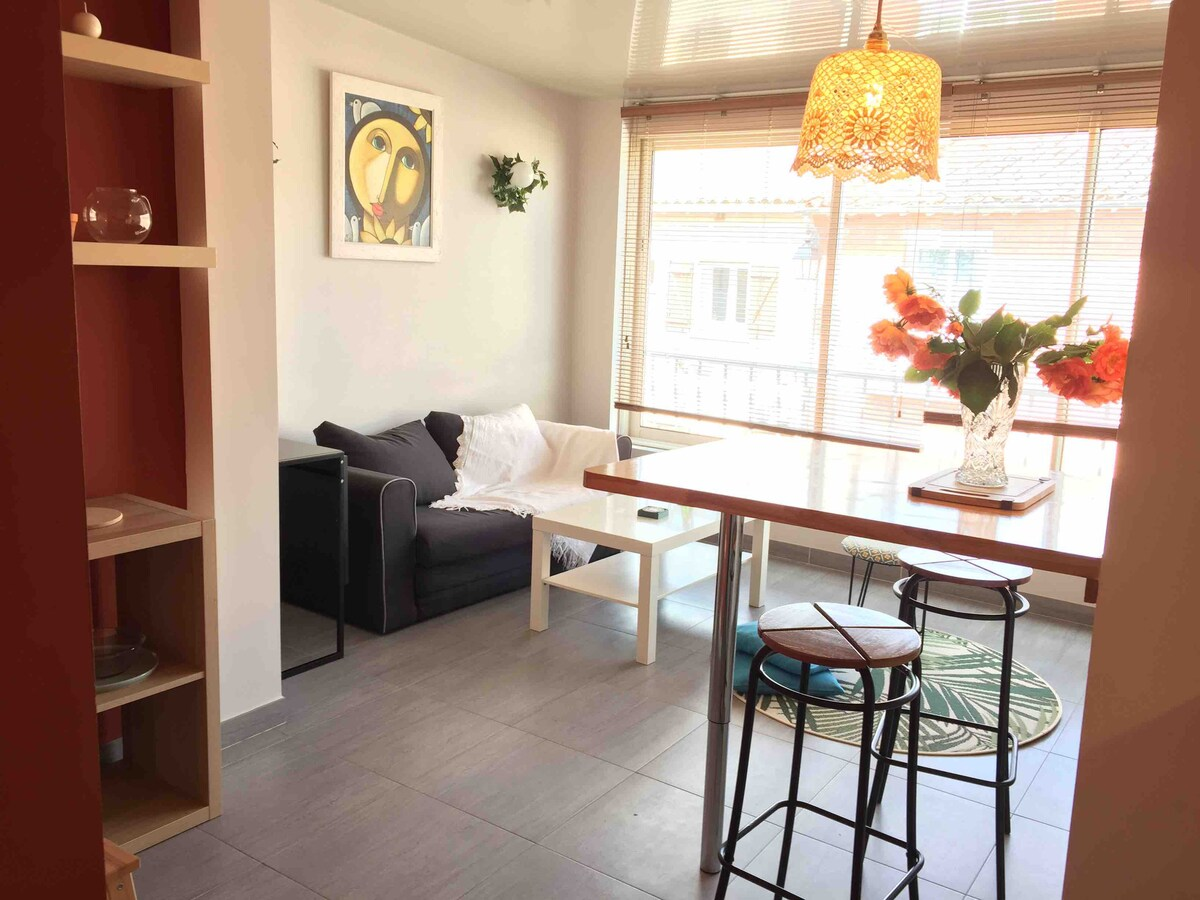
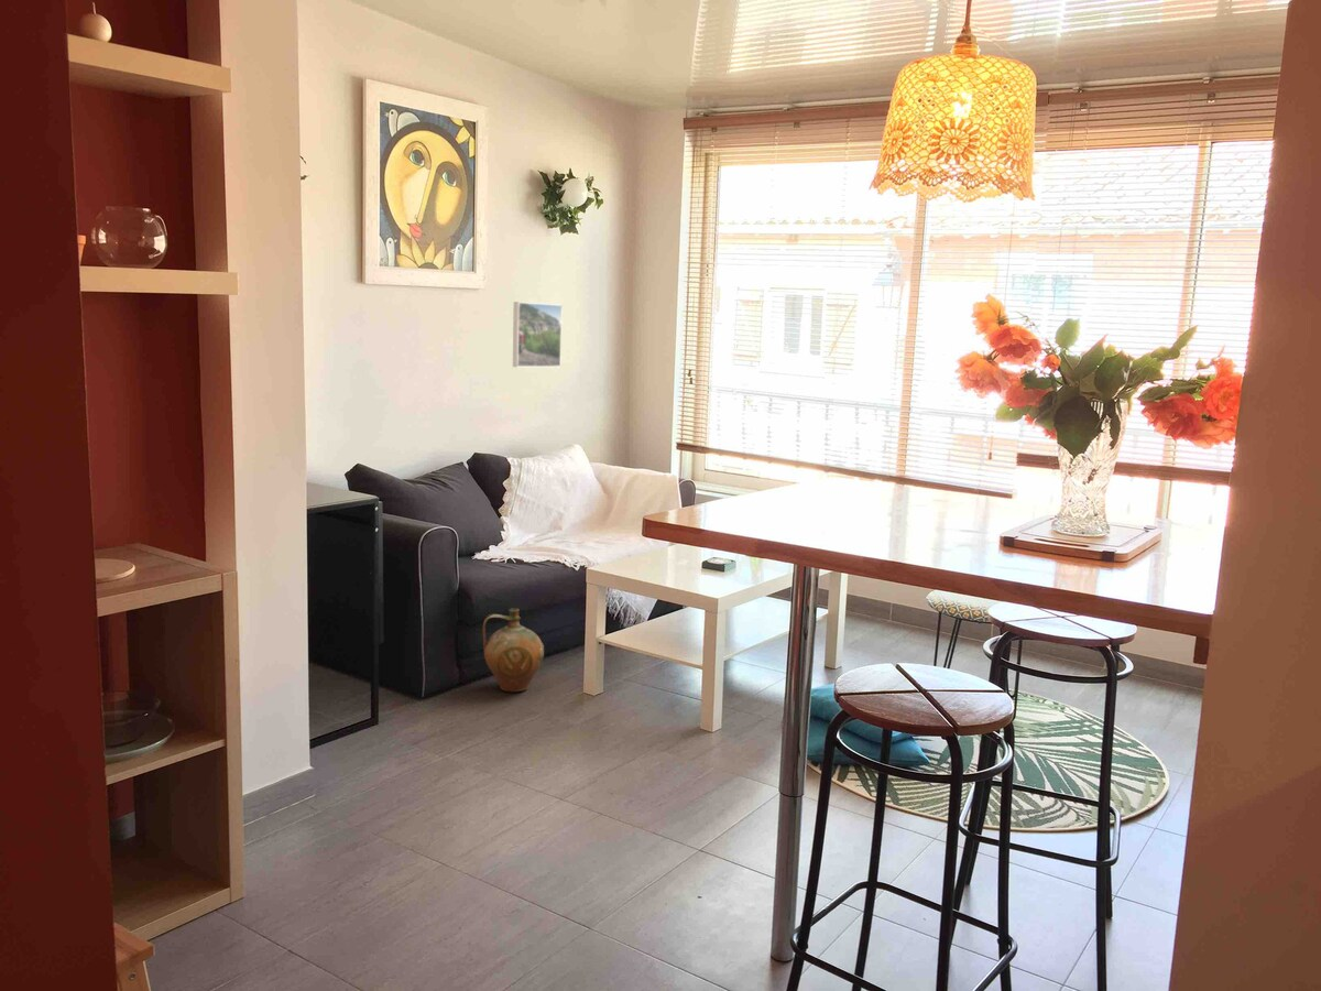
+ ceramic jug (514, 649)
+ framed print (537, 335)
